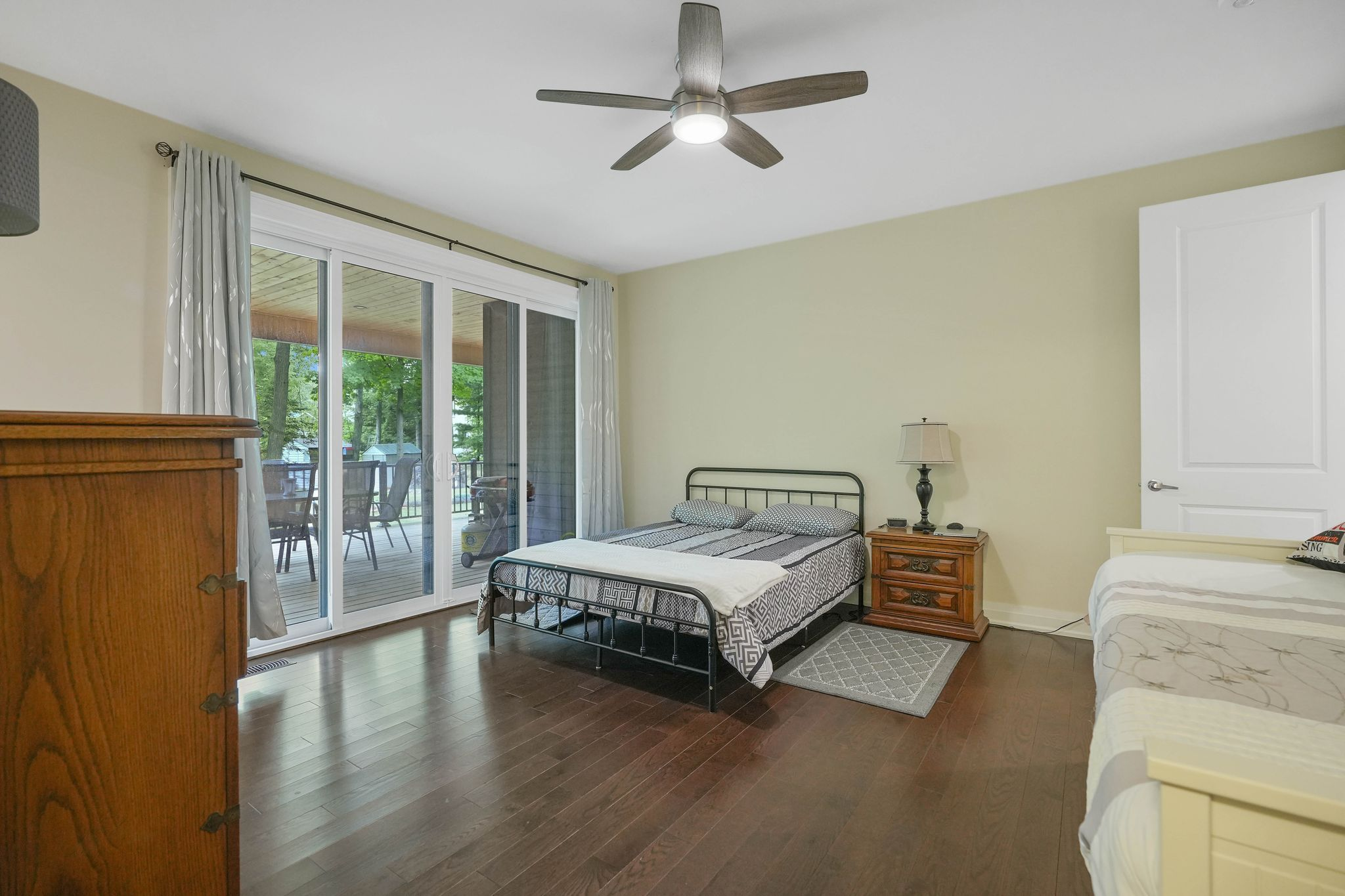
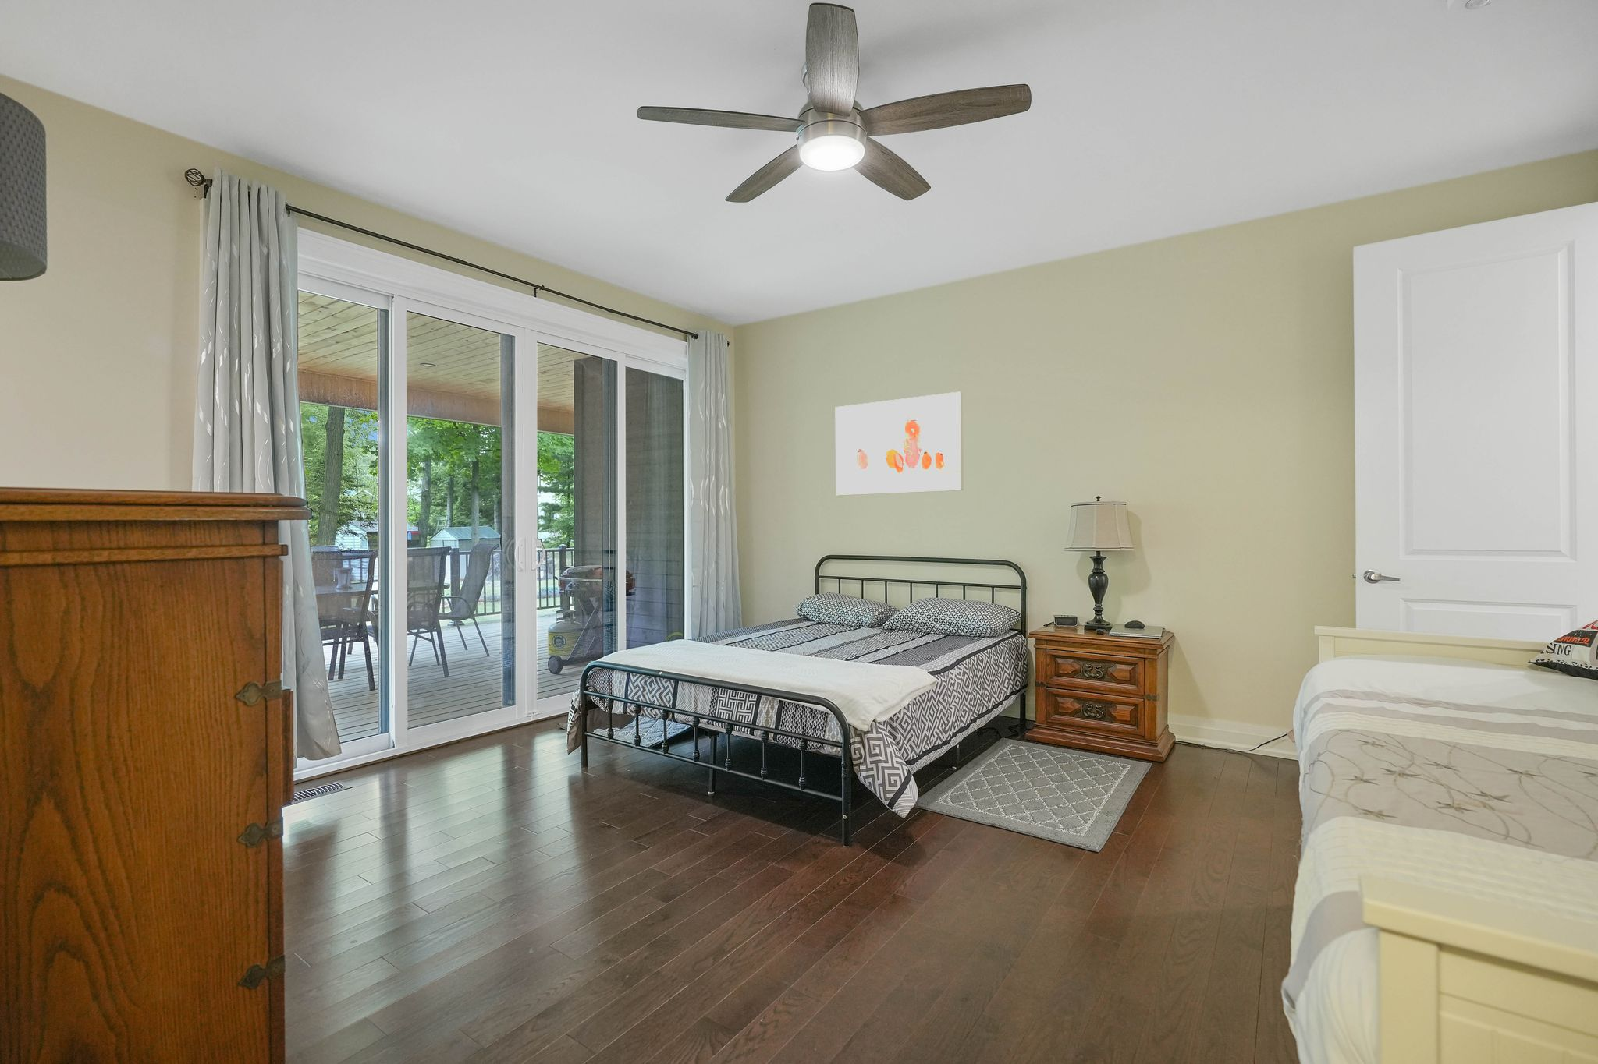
+ wall art (896, 445)
